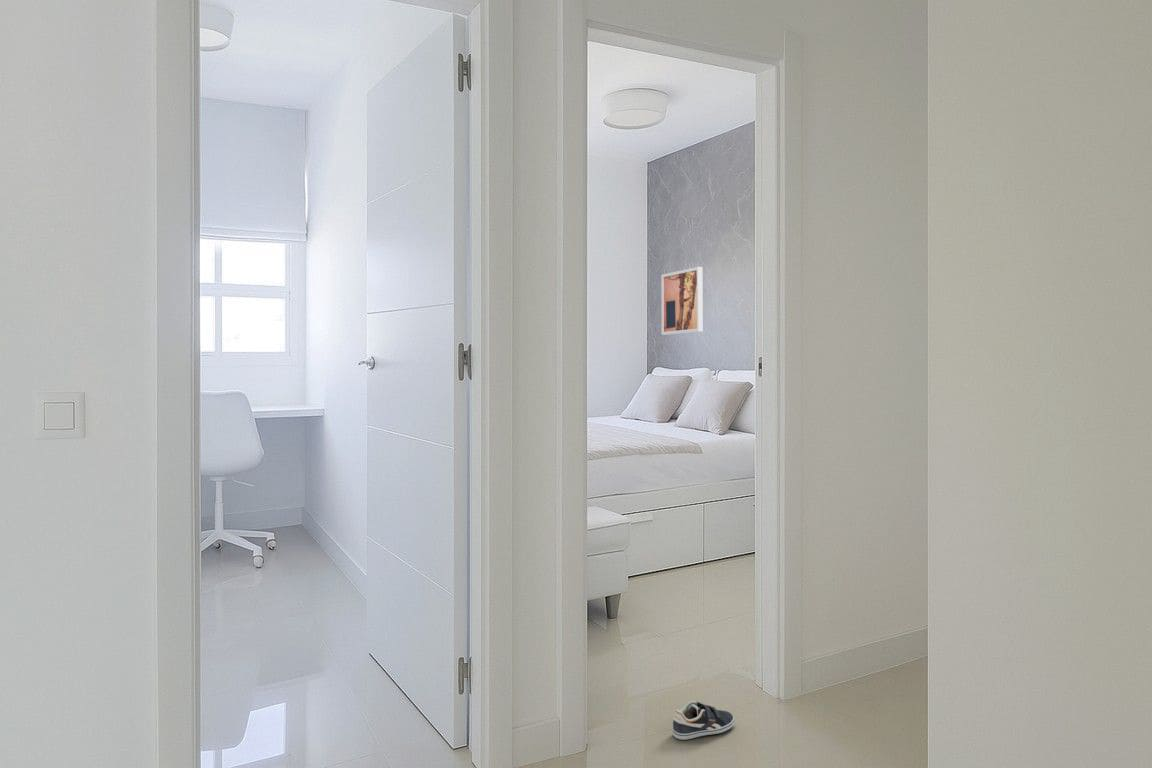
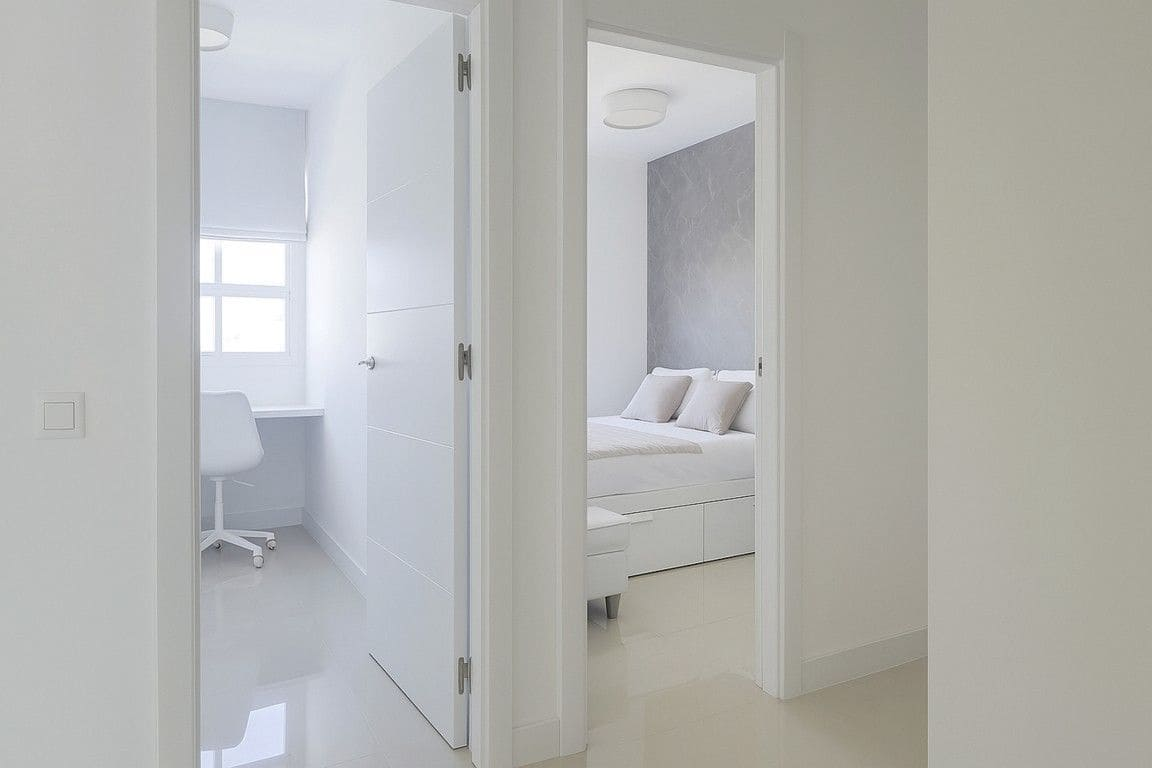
- sneaker (704, 717)
- wall art (681, 302)
